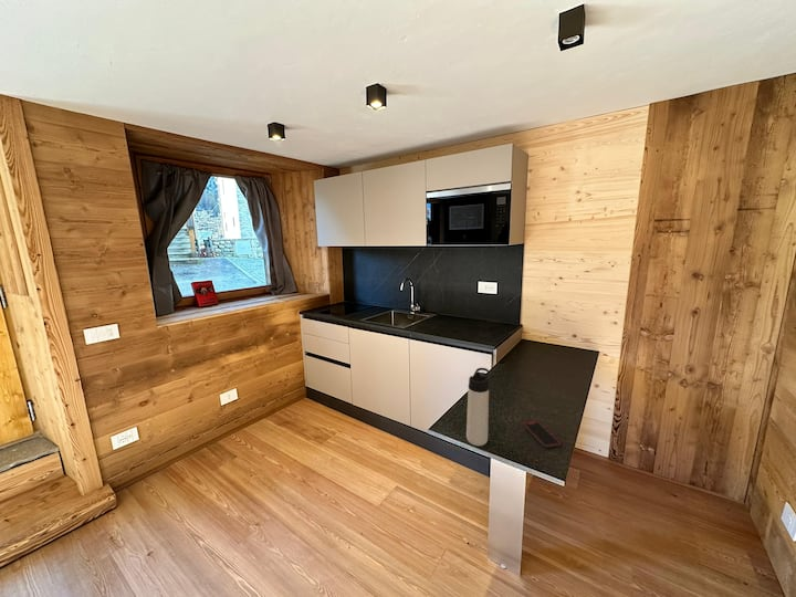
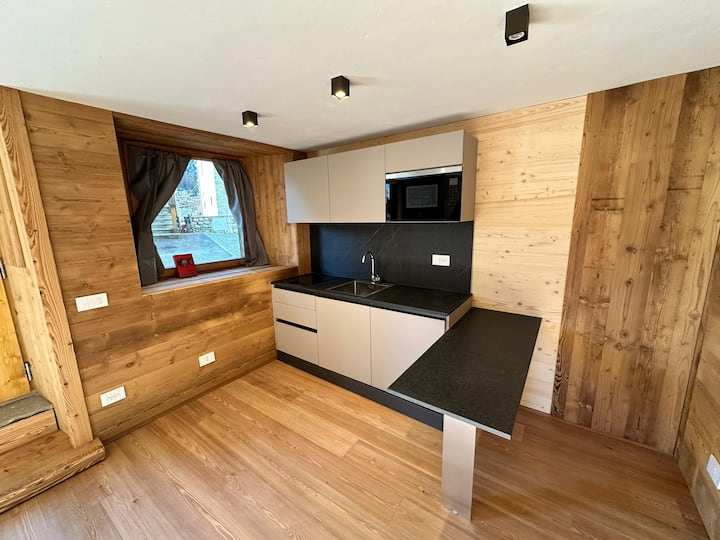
- smartphone (541, 433)
- thermos bottle (479, 406)
